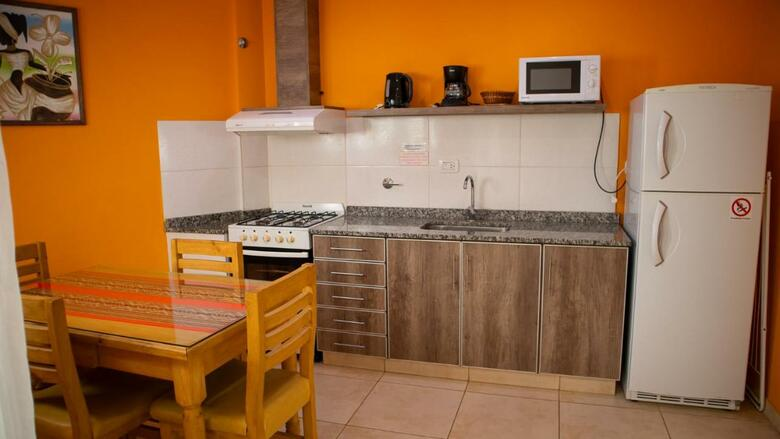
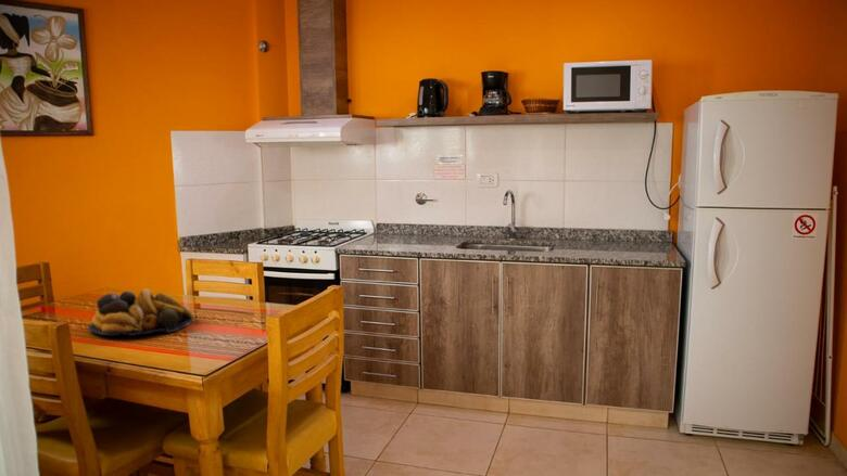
+ fruit bowl (140, 308)
